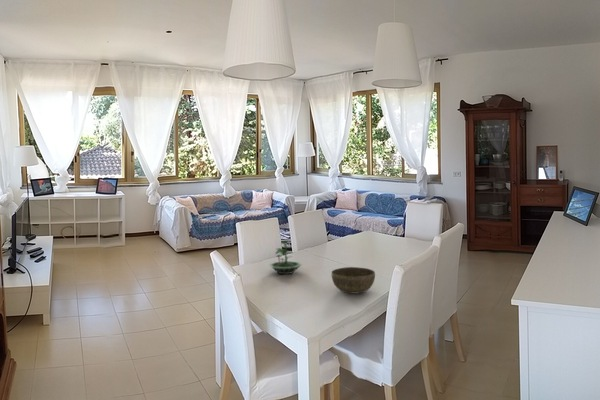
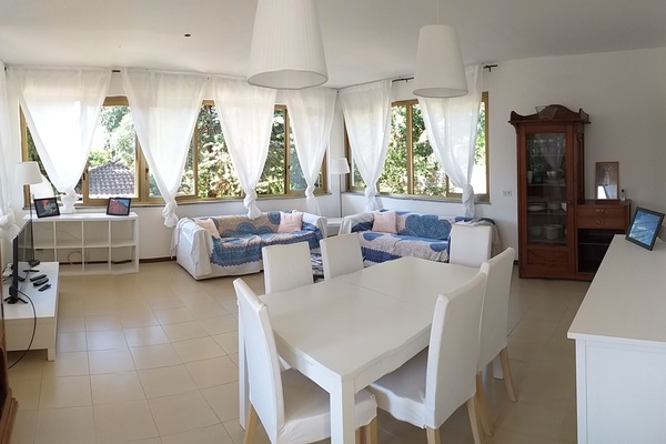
- bowl (353, 281)
- terrarium (285, 246)
